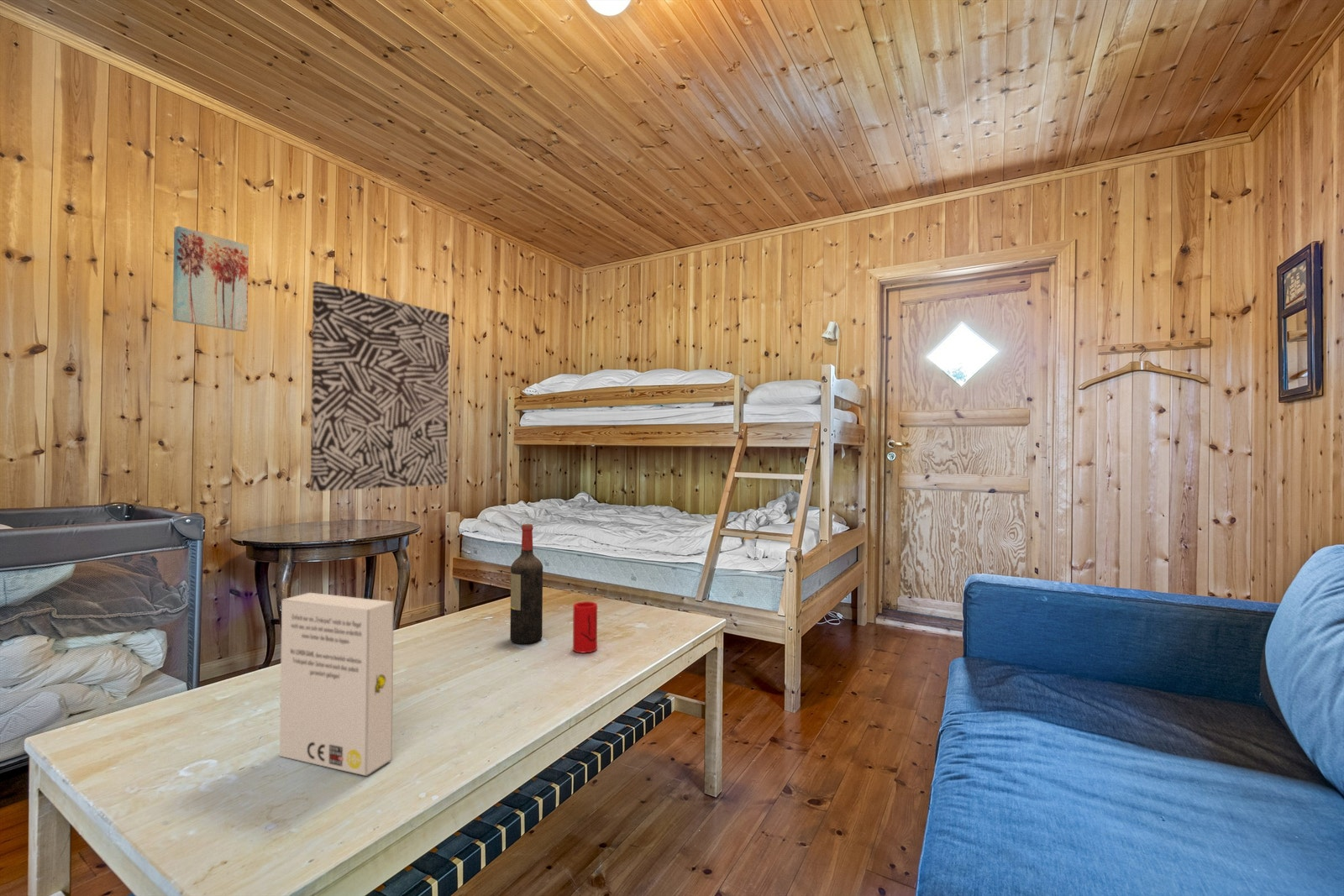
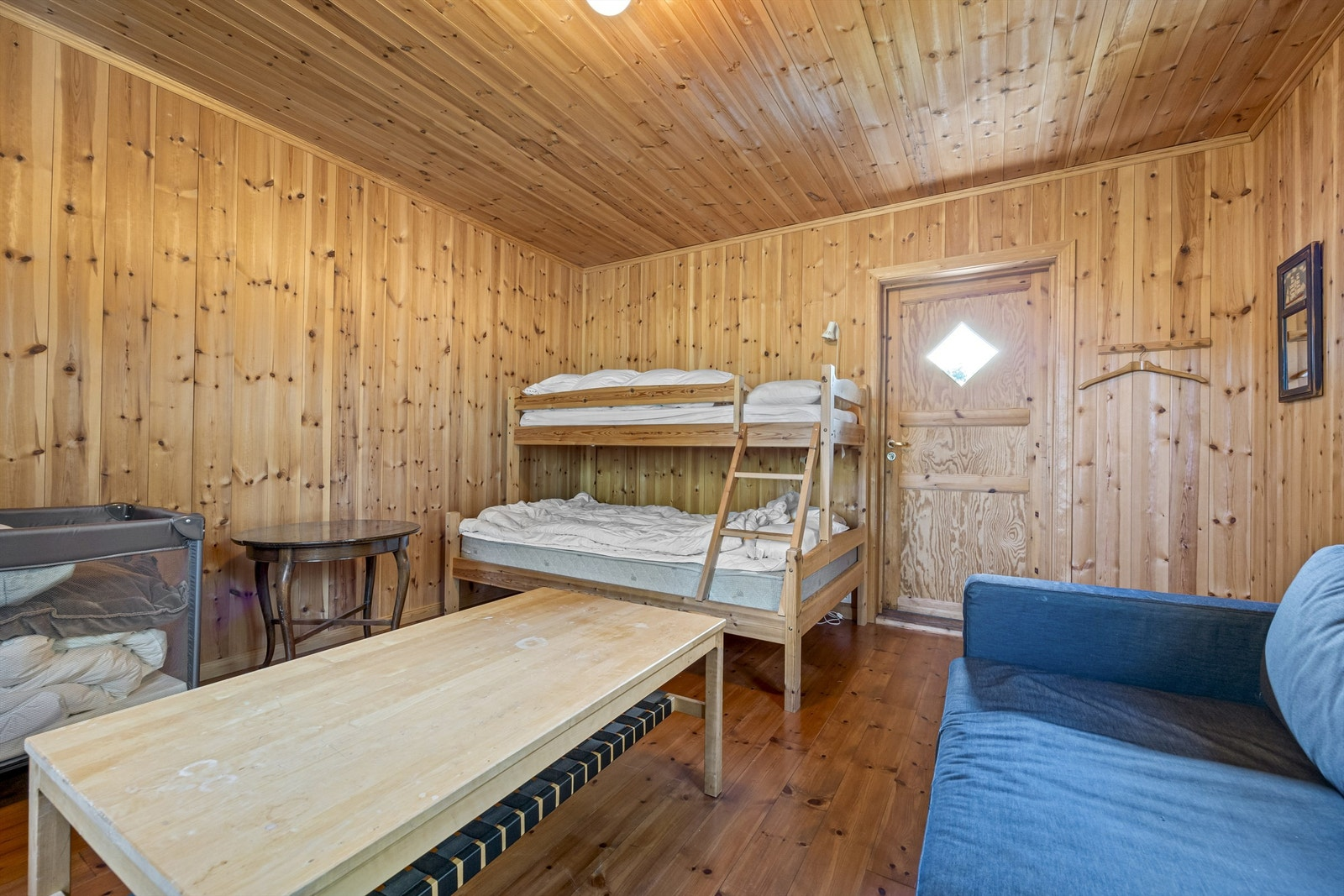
- board game (336, 679)
- cup (585, 626)
- wall art (386, 393)
- wall art (212, 281)
- wine bottle (527, 581)
